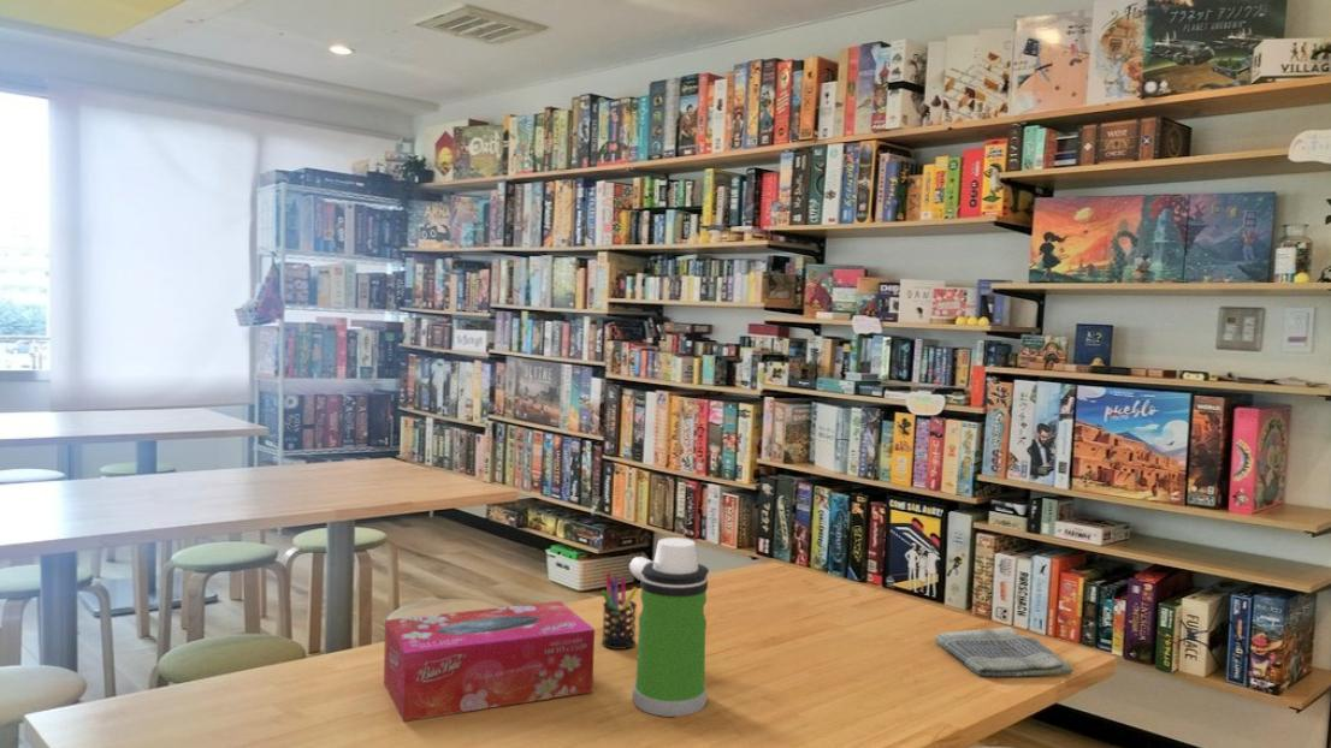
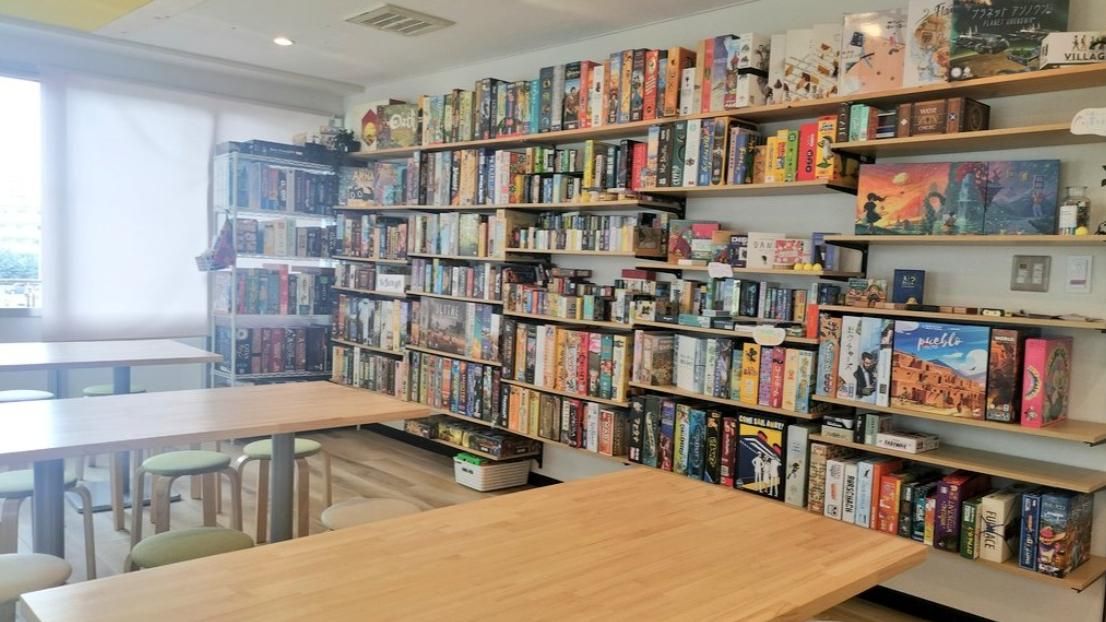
- water bottle (672, 622)
- pen holder (615, 610)
- dish towel (1002, 651)
- tissue box (489, 655)
